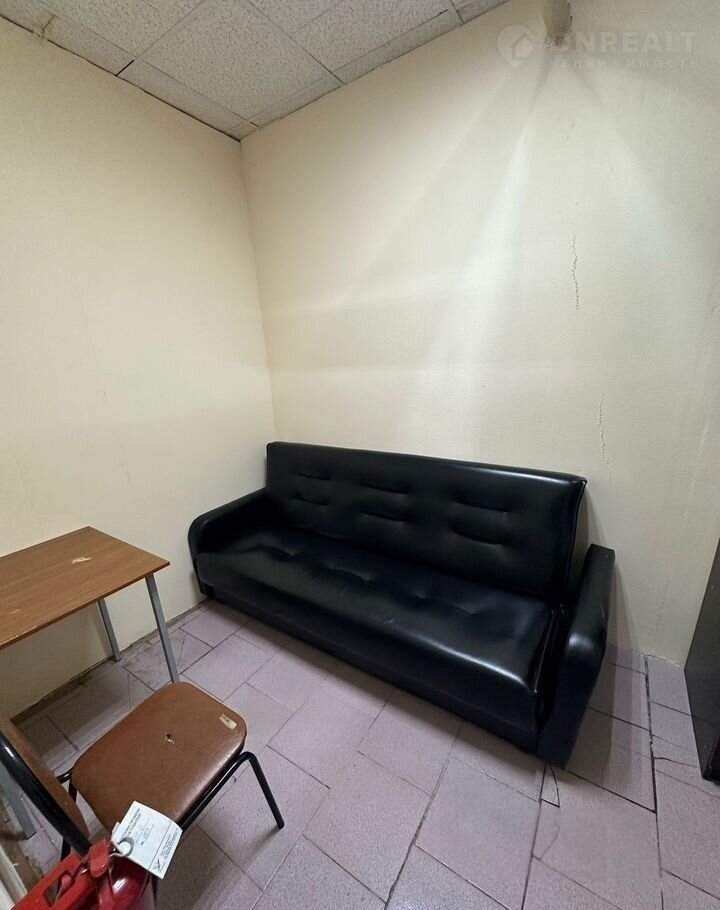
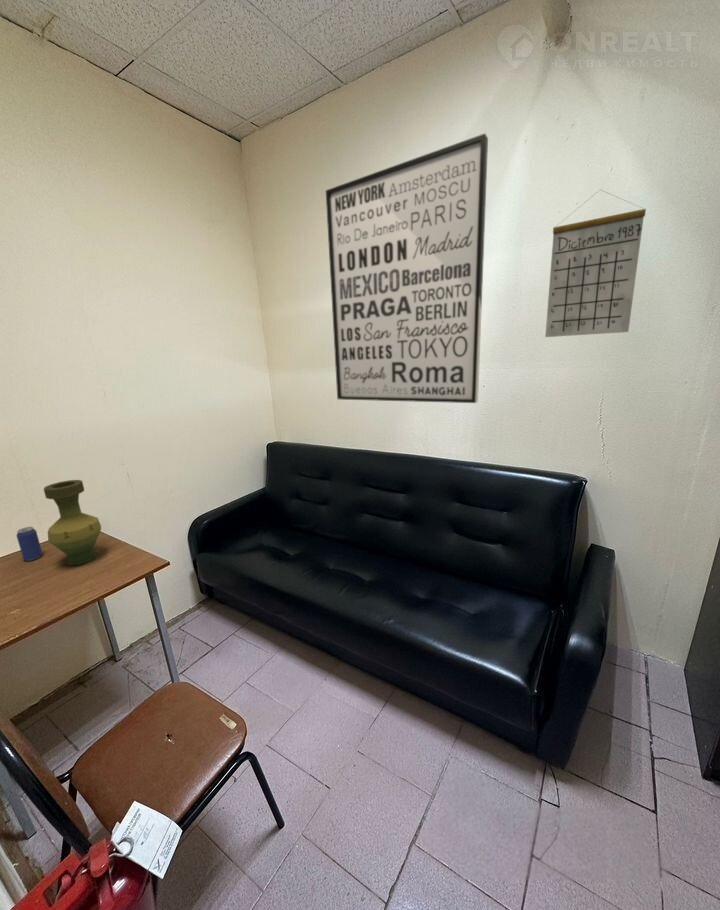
+ wall art (399, 292)
+ vase (73, 522)
+ calendar (592, 264)
+ beverage can (29, 543)
